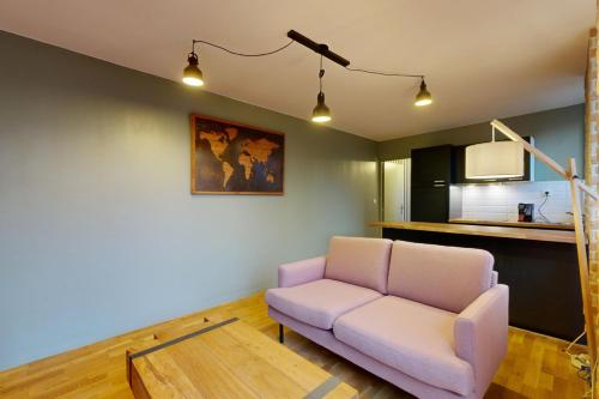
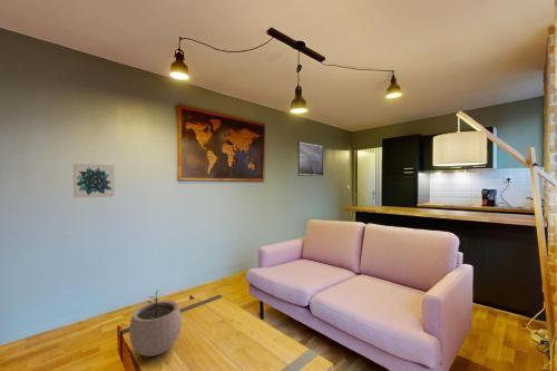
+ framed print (311, 159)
+ plant pot (156, 321)
+ wall art (94, 180)
